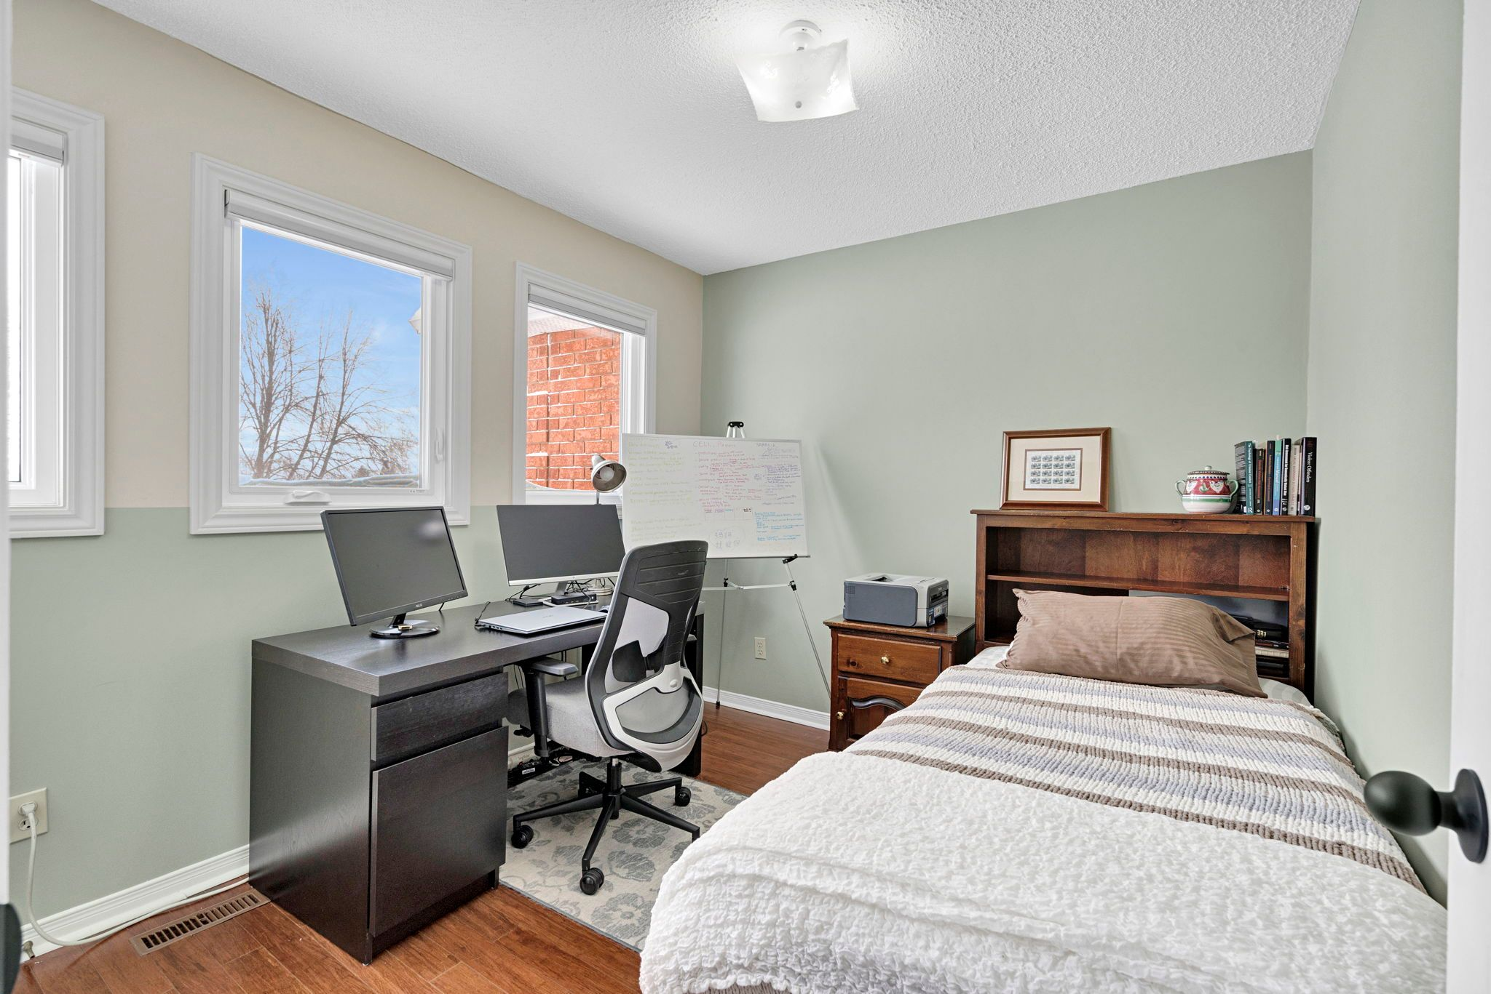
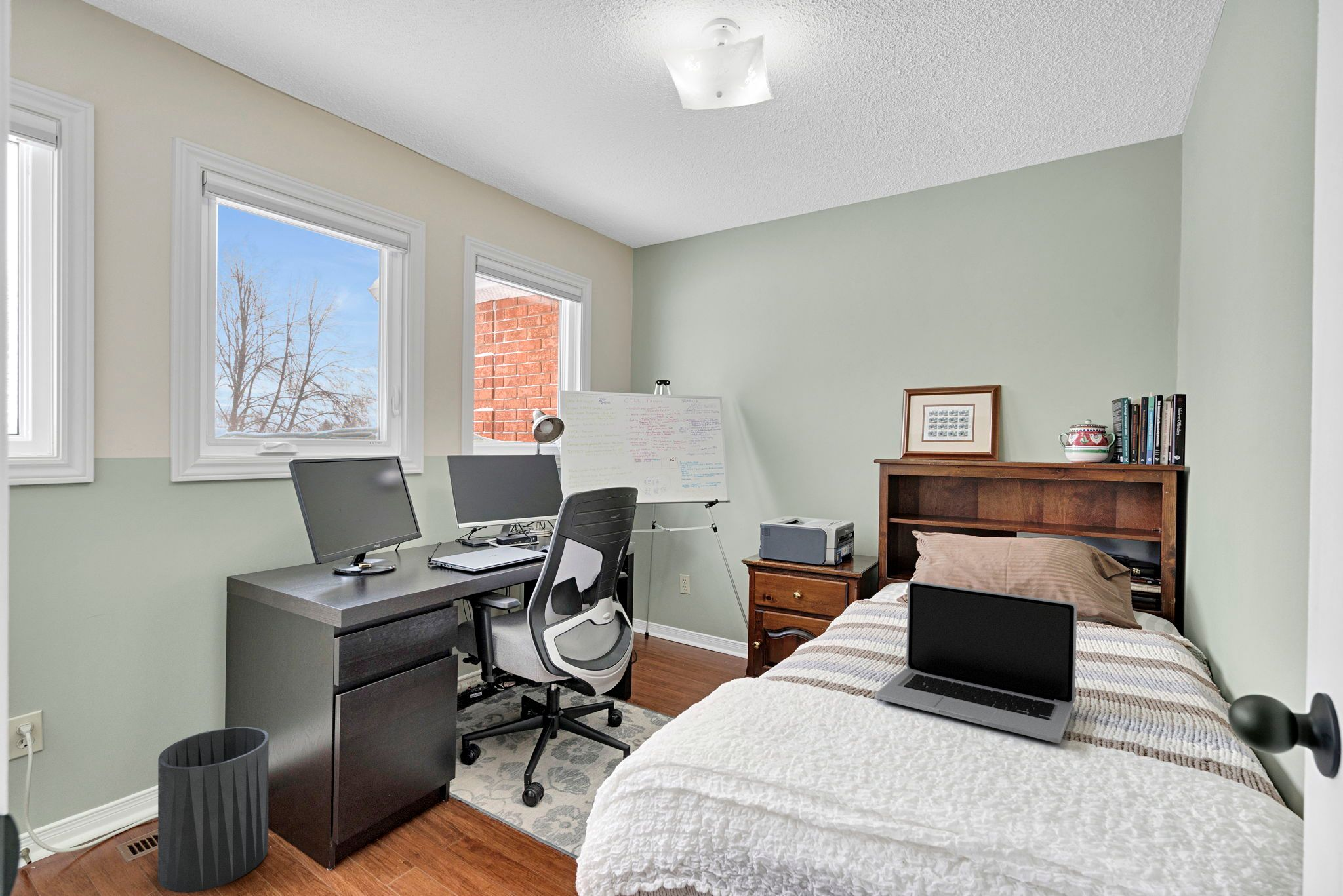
+ laptop (974, 652)
+ trash can (215, 804)
